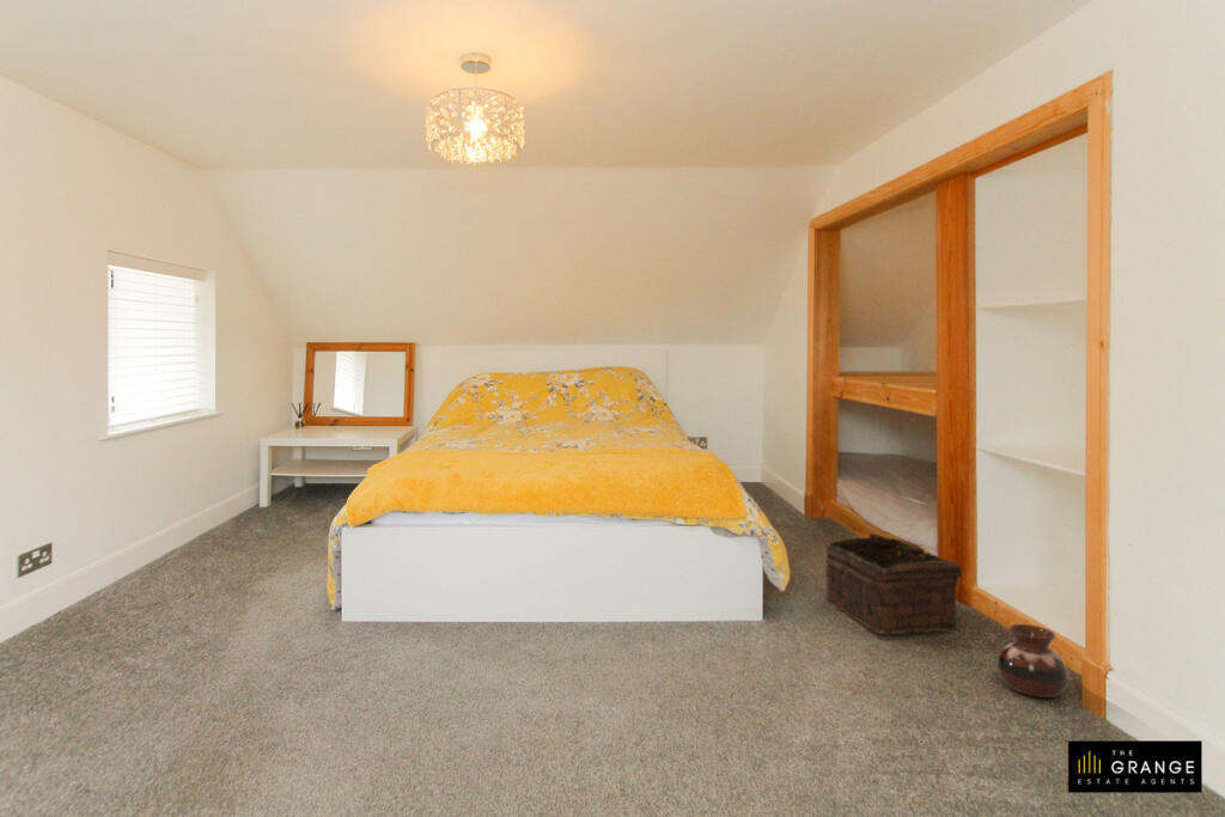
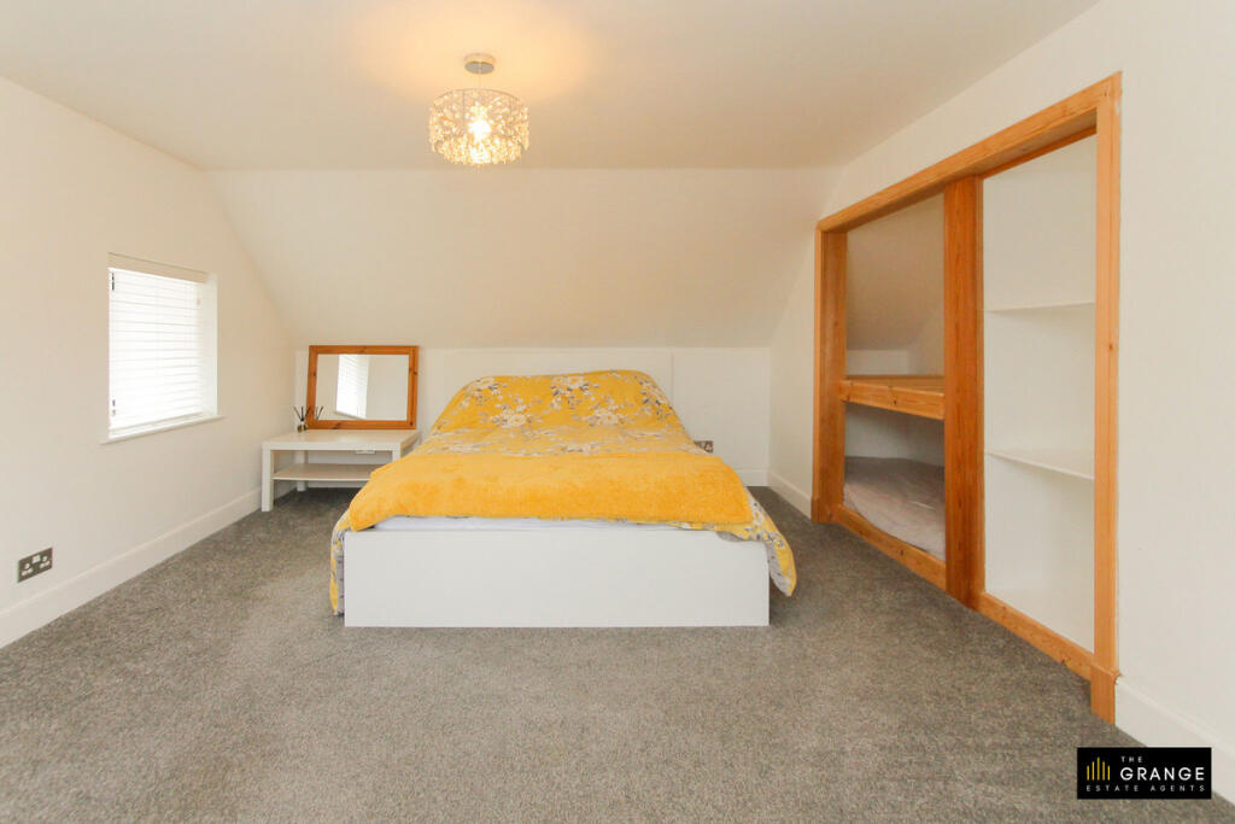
- vase (1031, 659)
- basket (895, 577)
